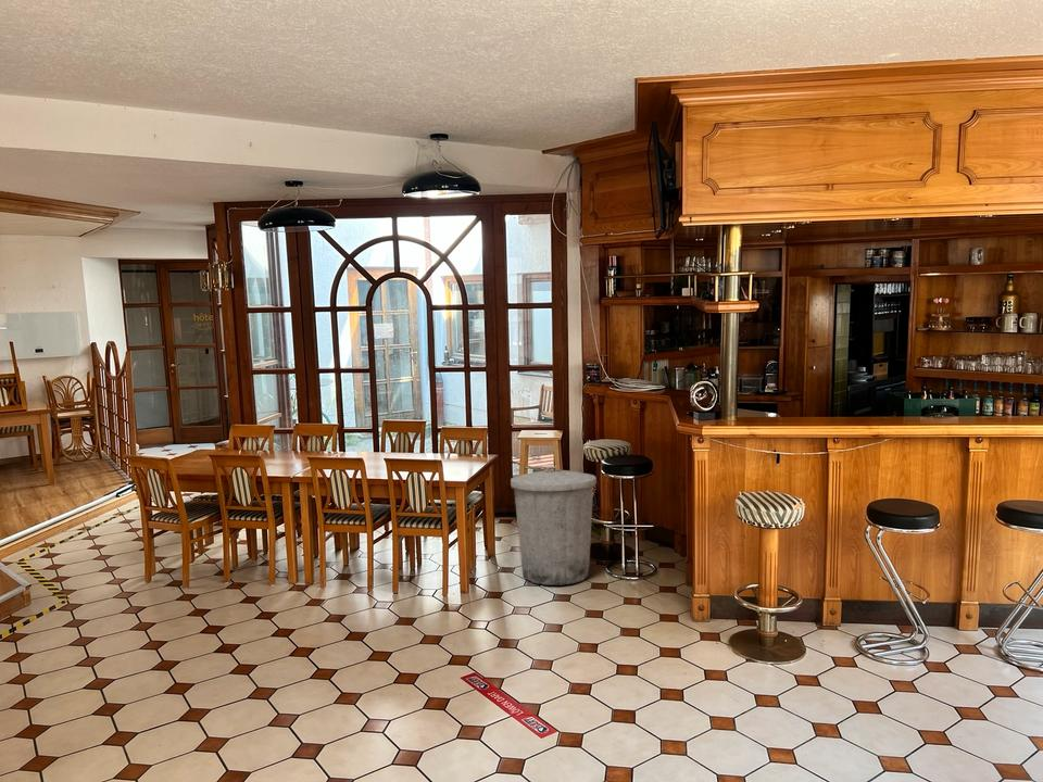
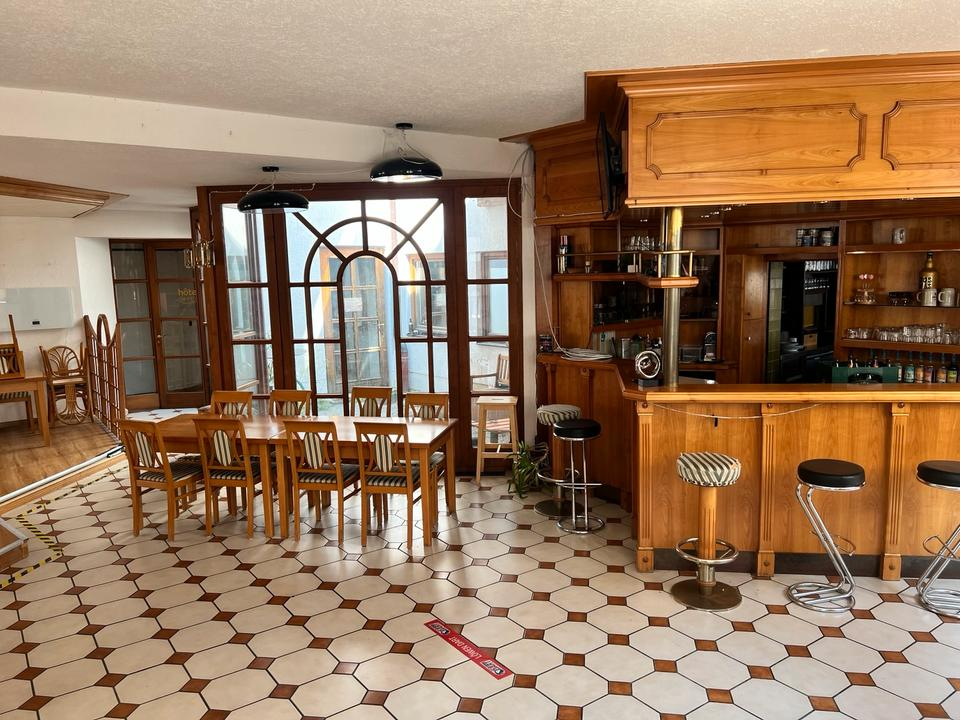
- trash can (554, 519)
